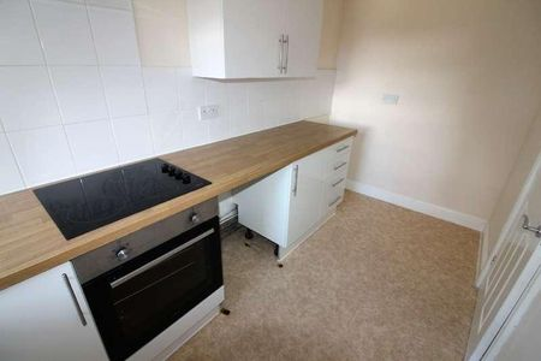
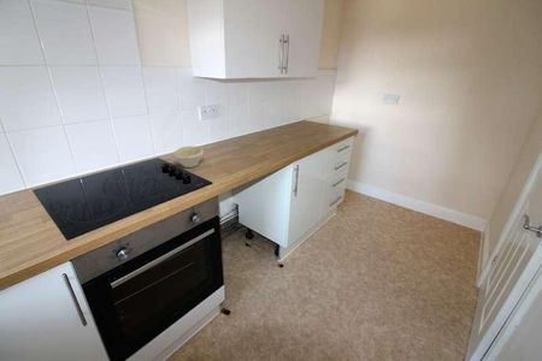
+ bowl (188, 158)
